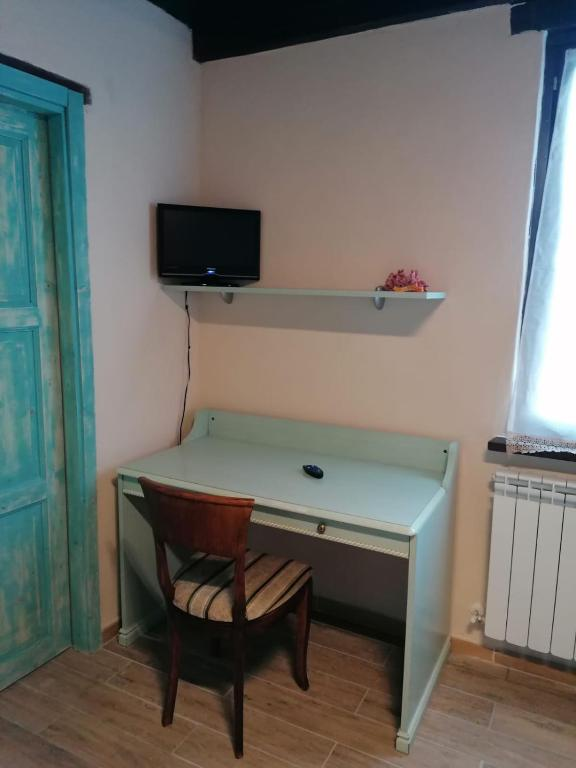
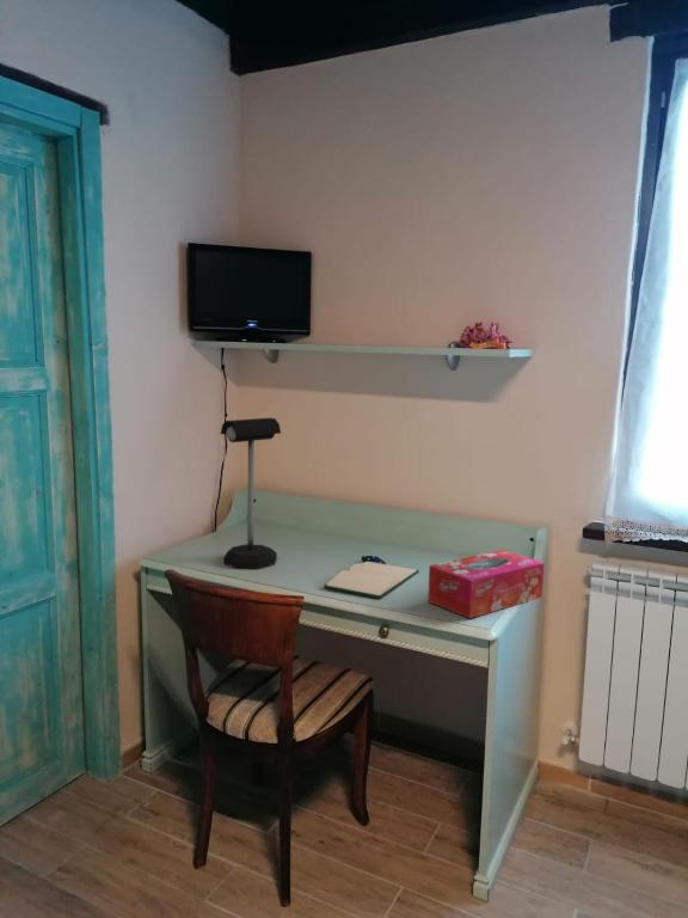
+ tissue box (486, 581)
+ hardback book (373, 575)
+ mailbox (250, 491)
